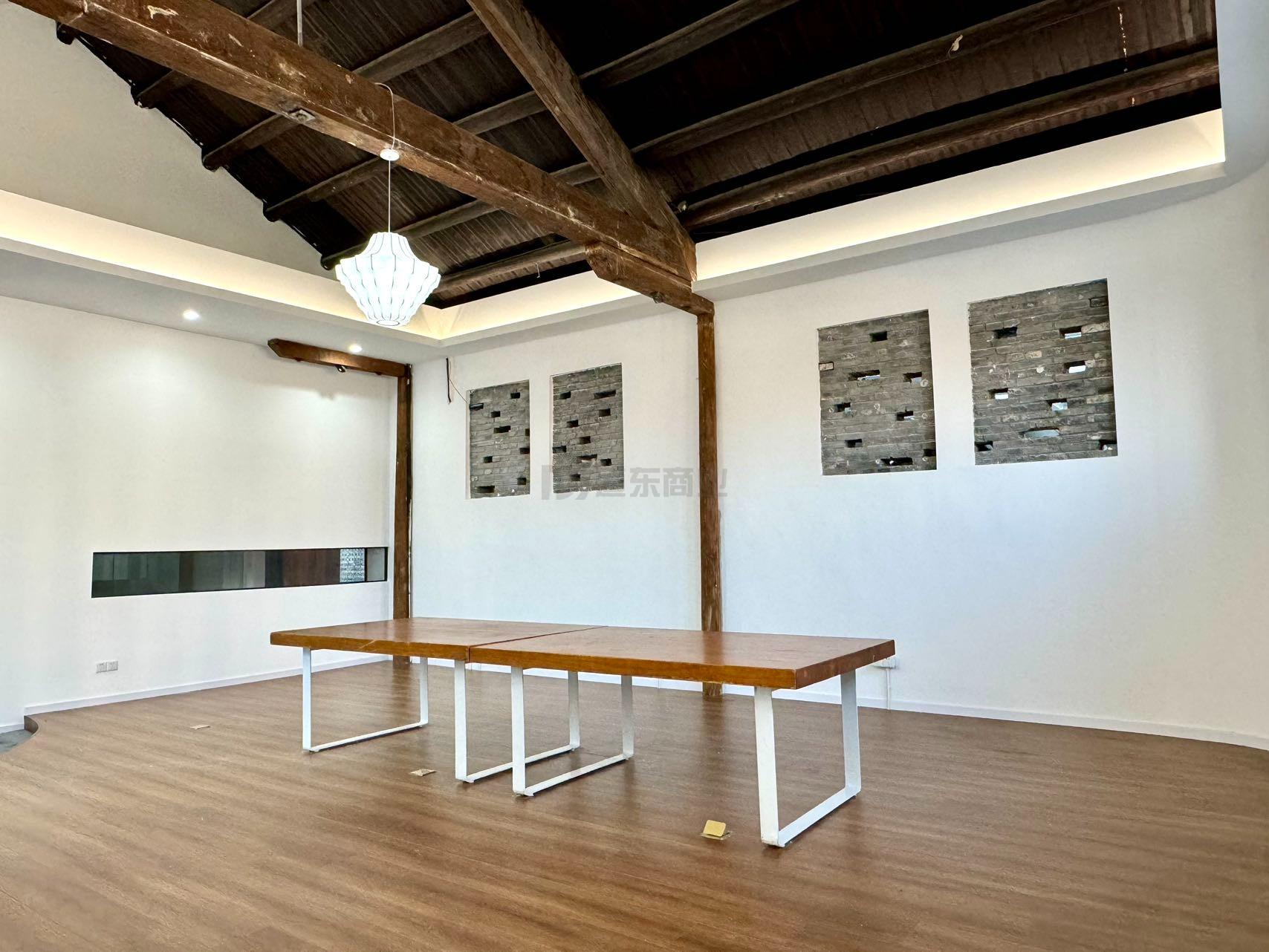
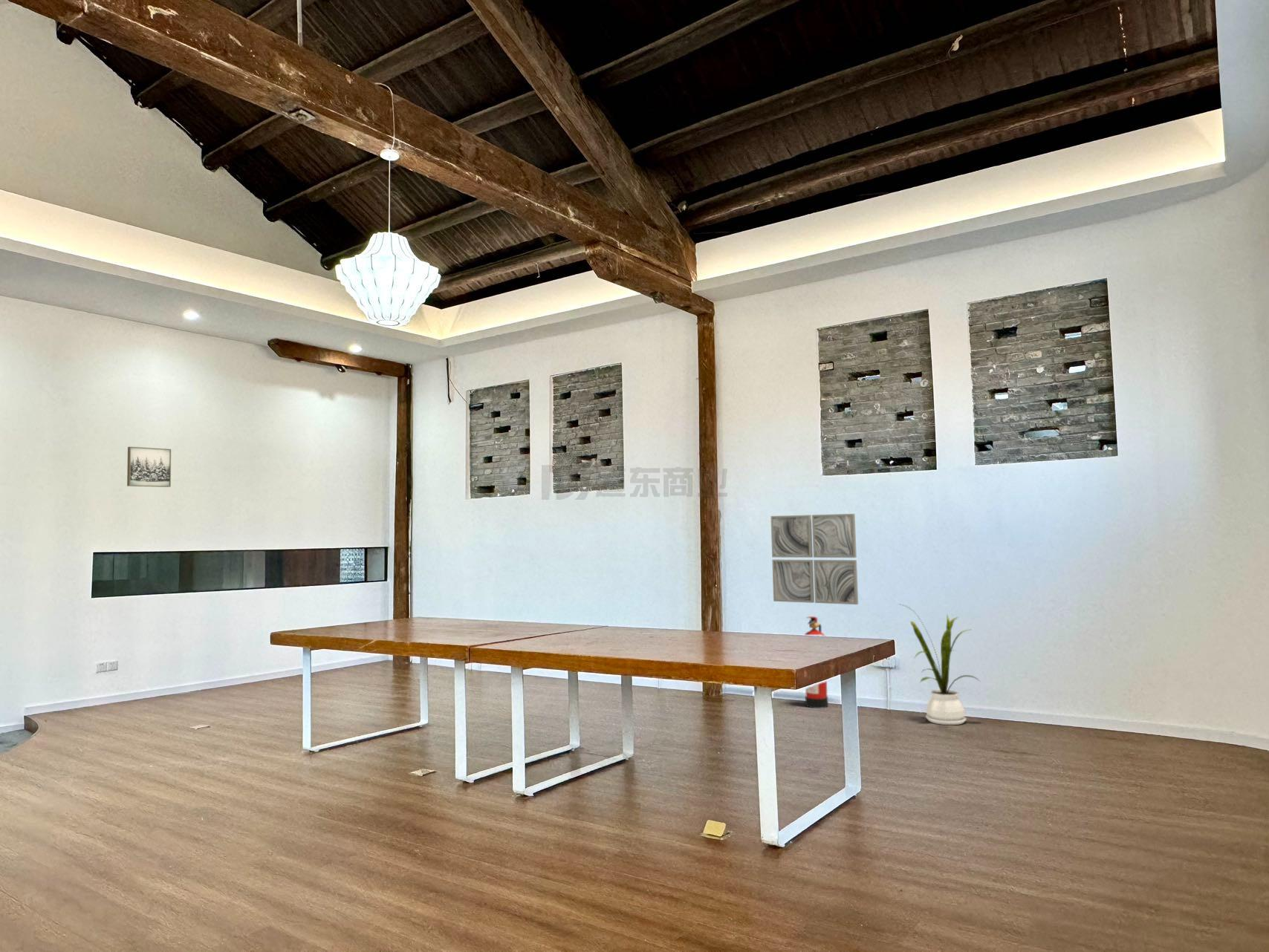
+ wall art (149, 467)
+ wall art (812, 557)
+ house plant (938, 662)
+ fire extinguisher (822, 682)
